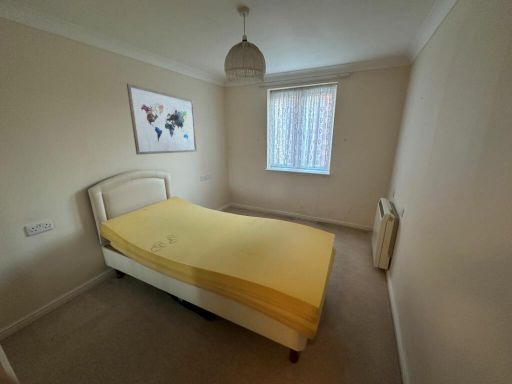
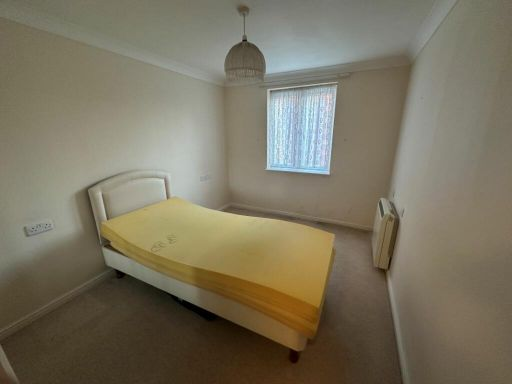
- wall art (168, 124)
